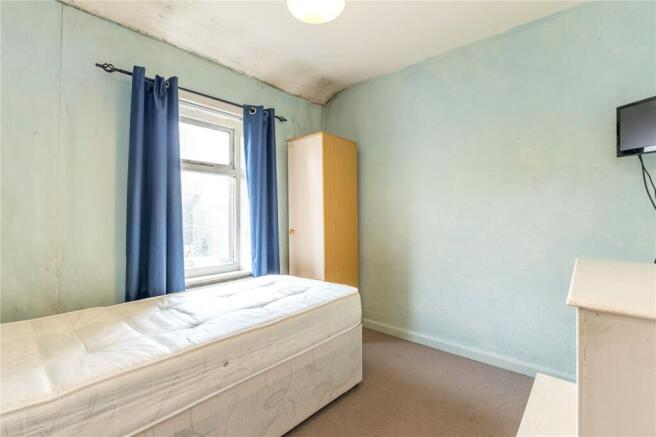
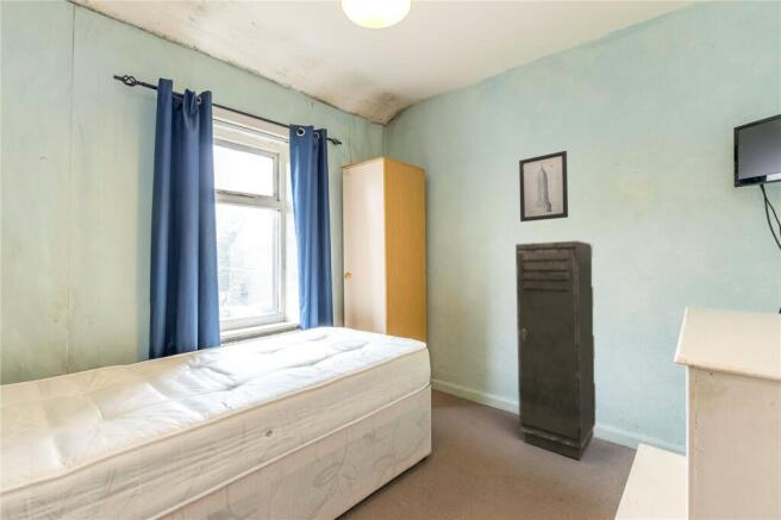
+ wall art (542, 187)
+ storage cabinet (556, 340)
